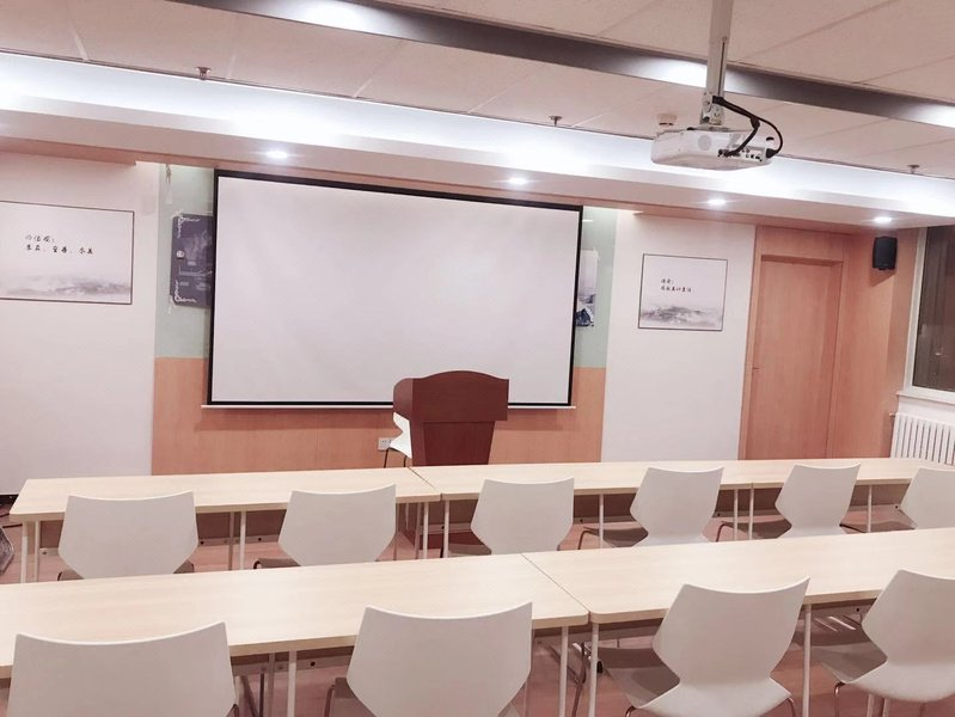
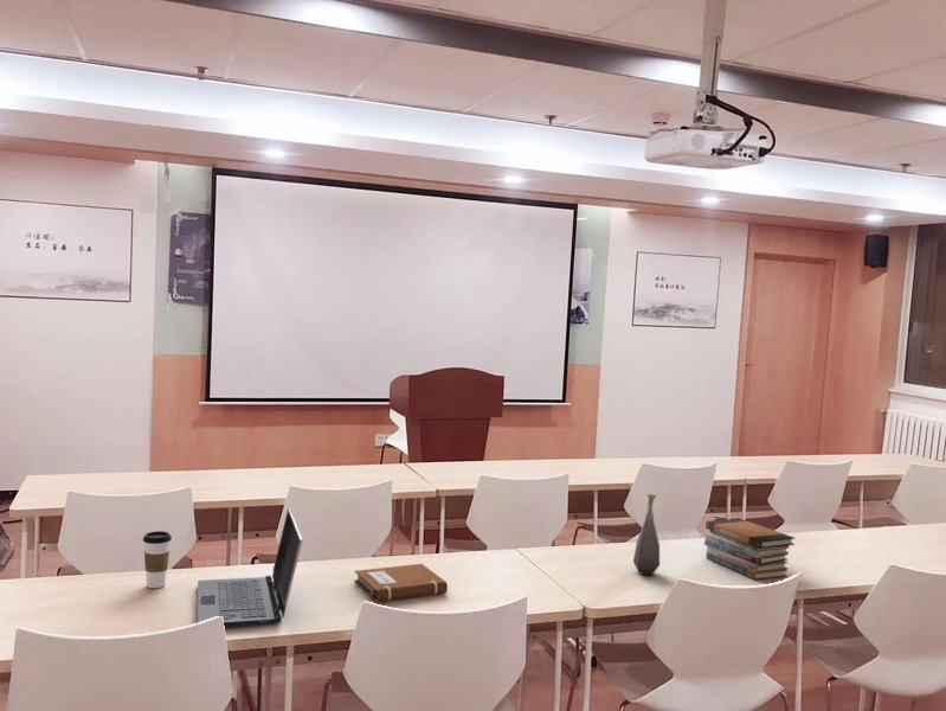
+ bottle (646, 533)
+ coffee cup (156, 559)
+ notebook (398, 582)
+ book stack (746, 547)
+ laptop computer (246, 578)
